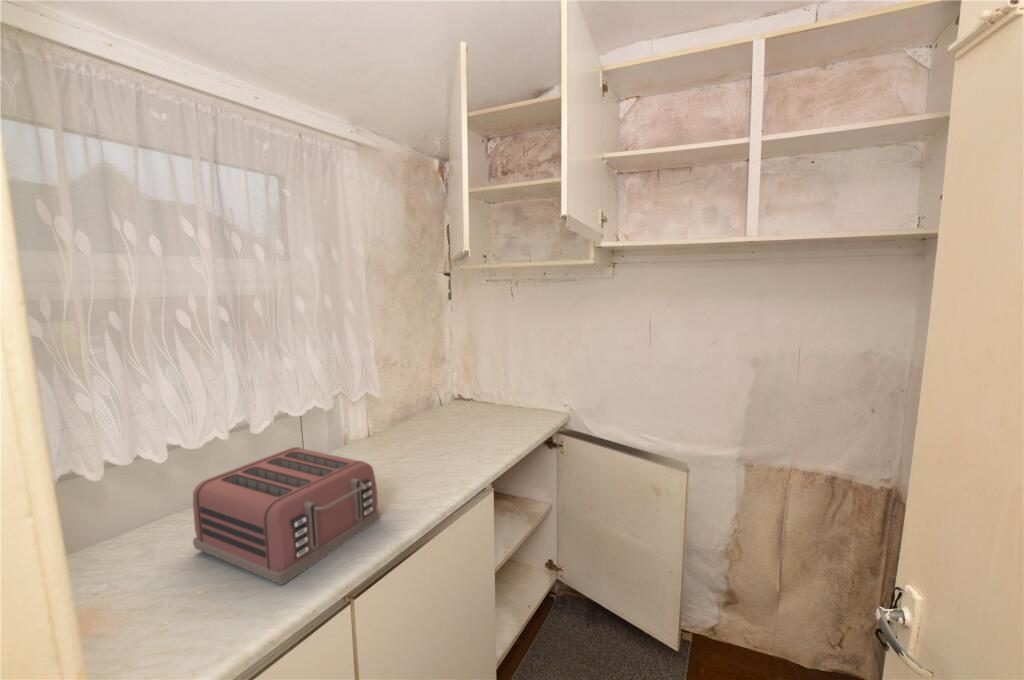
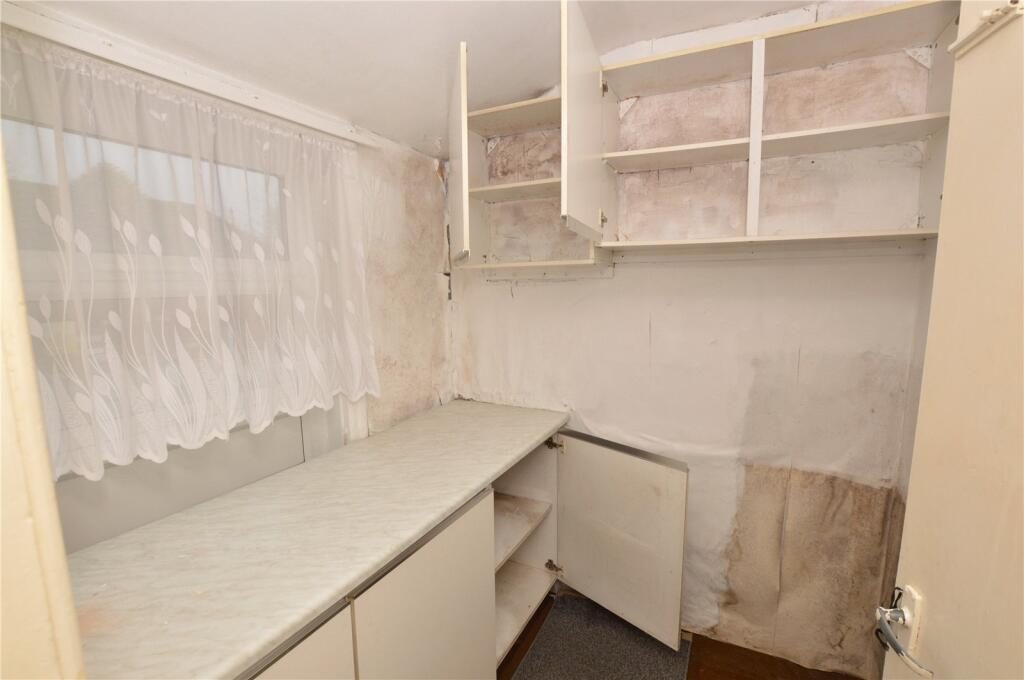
- toaster (295, 504)
